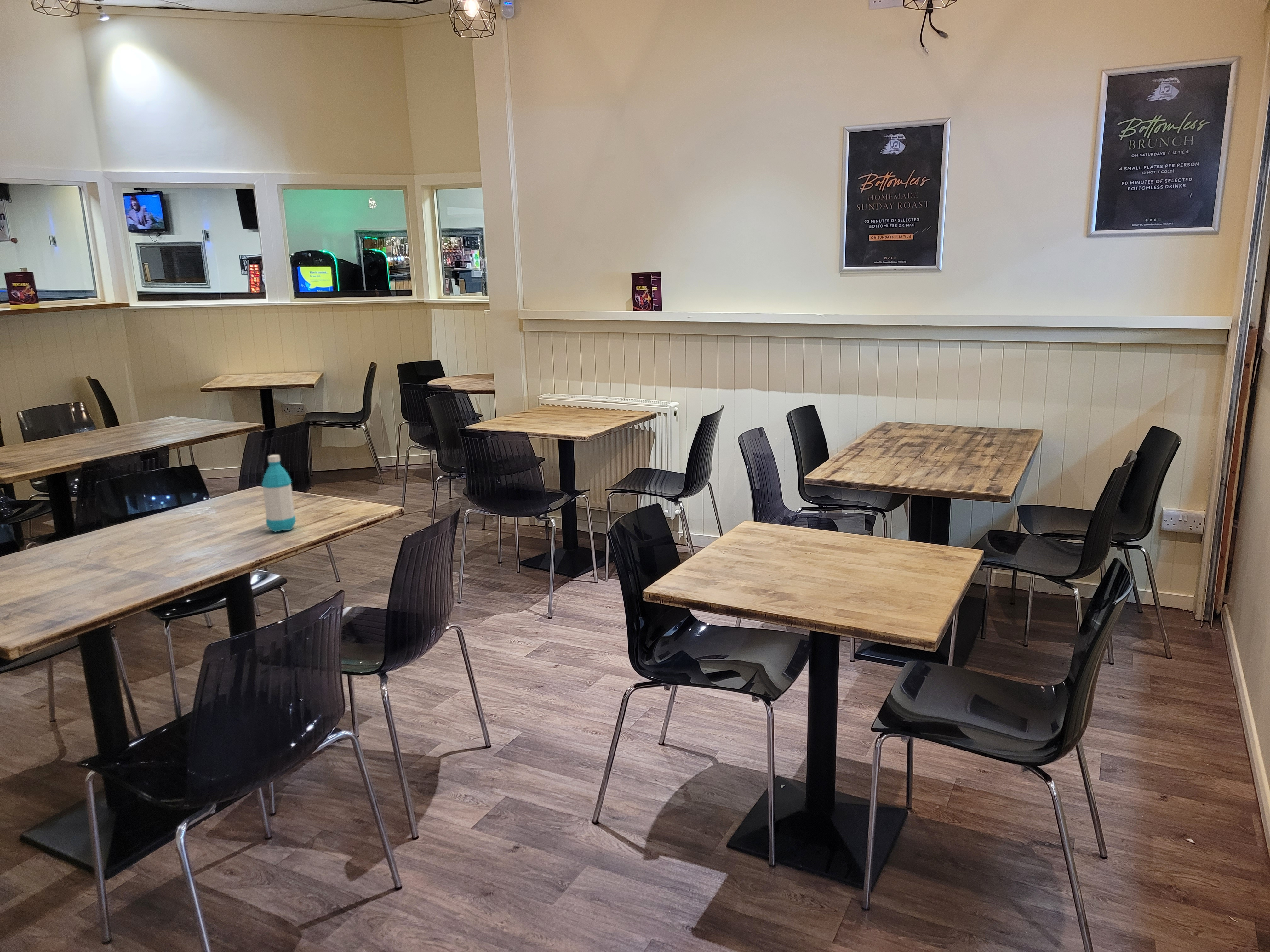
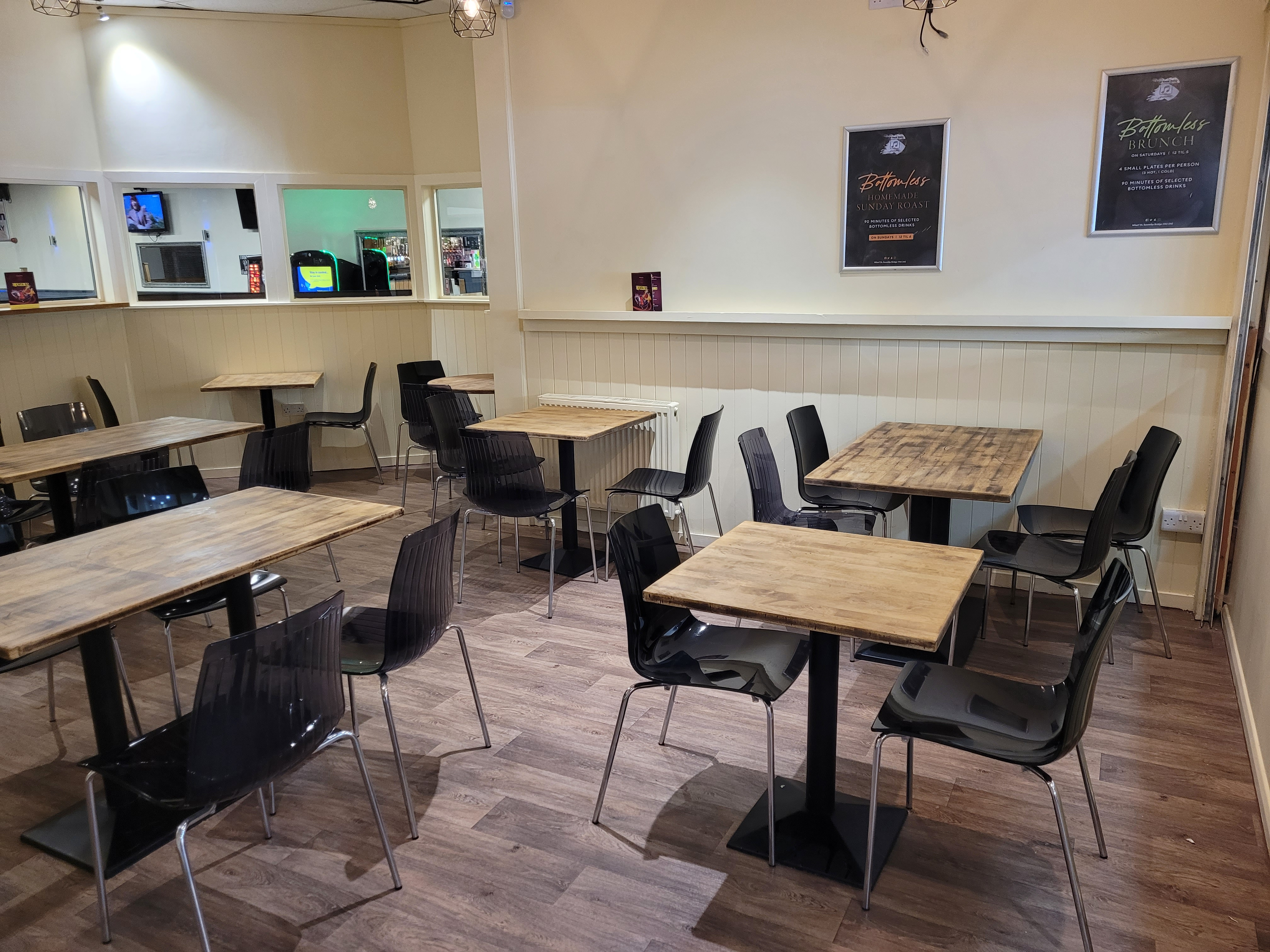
- water bottle (278, 493)
